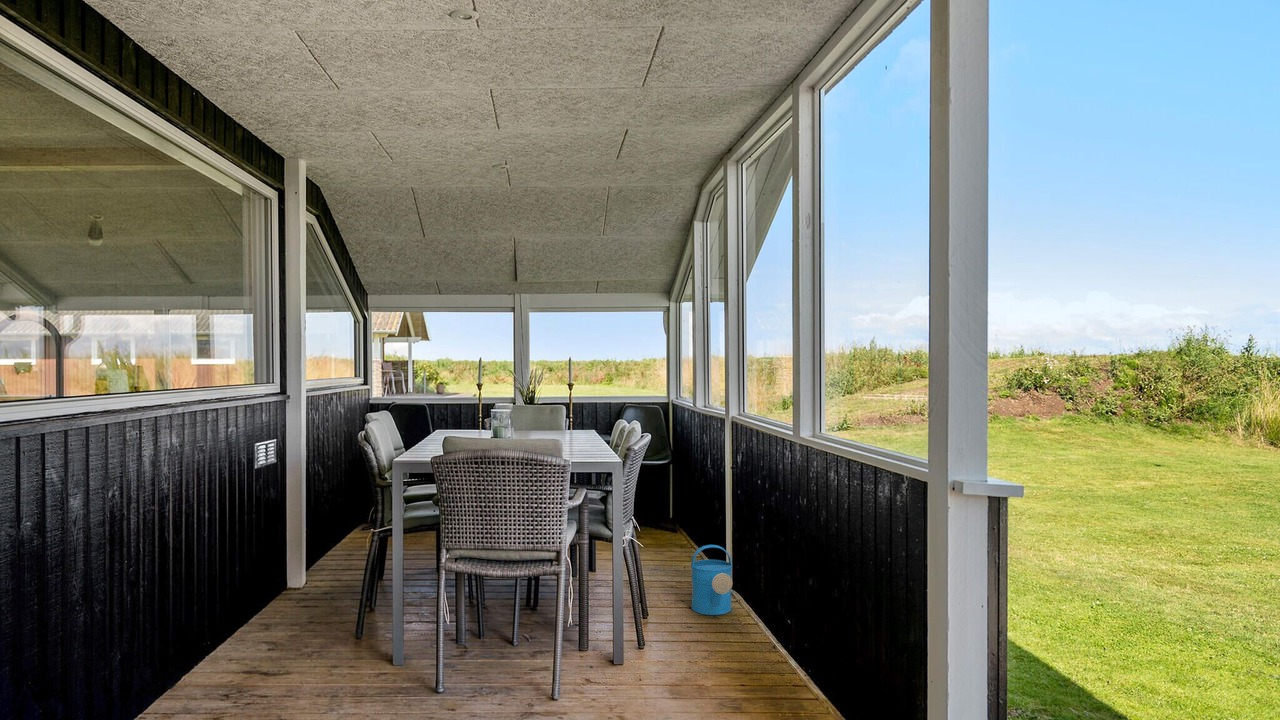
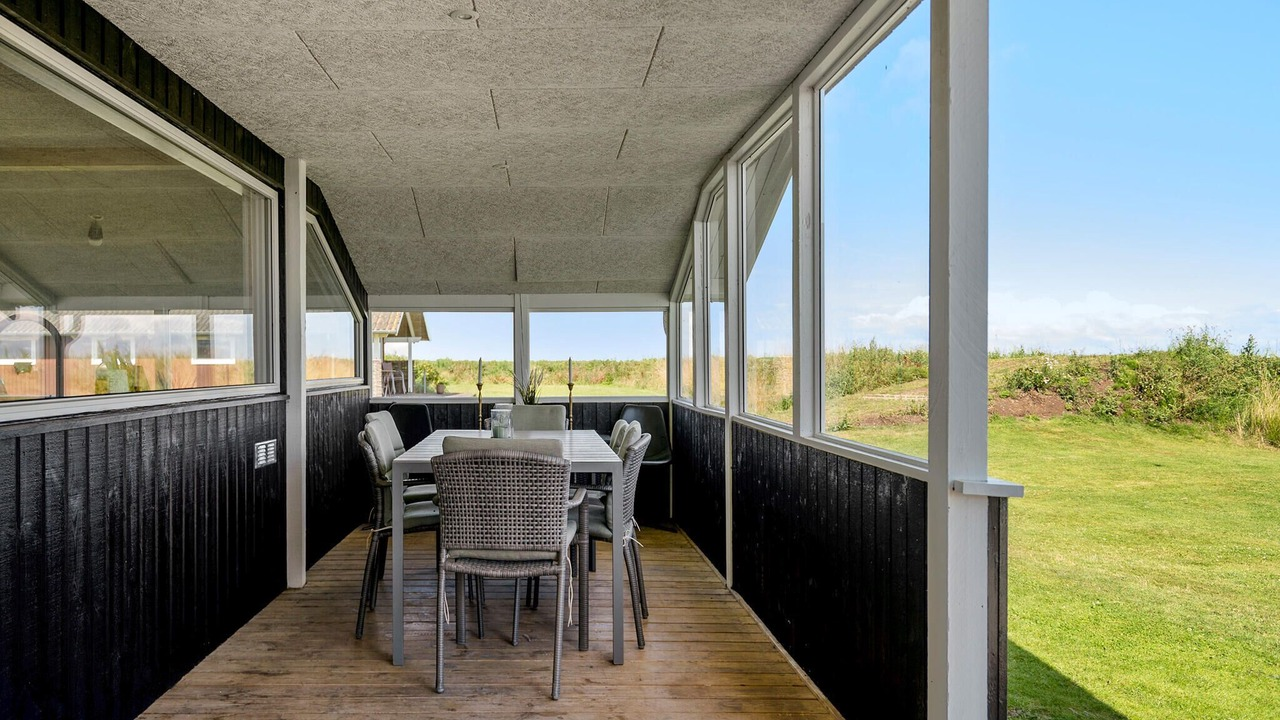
- watering can (714, 581)
